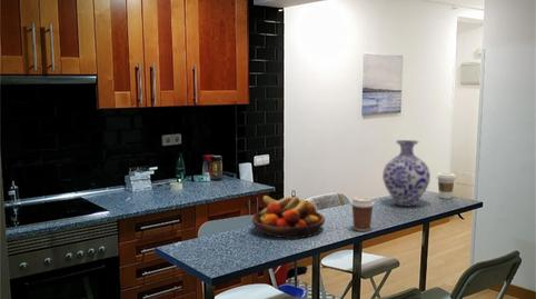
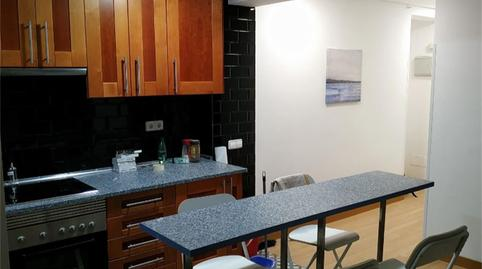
- vase (406, 172)
- coffee cup (445, 185)
- coffee cup (361, 213)
- fruit bowl (287, 213)
